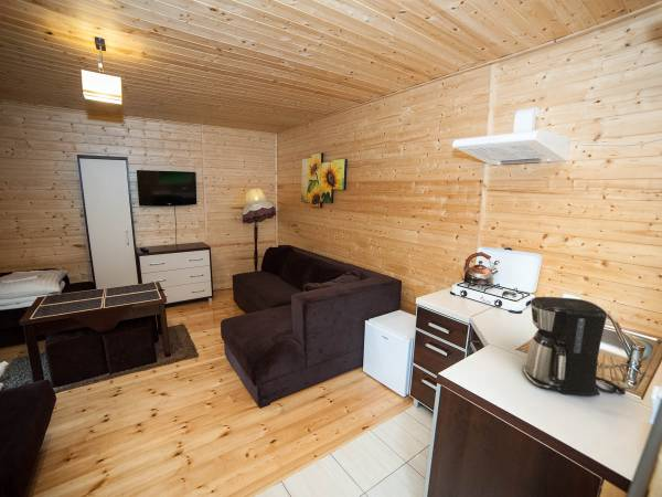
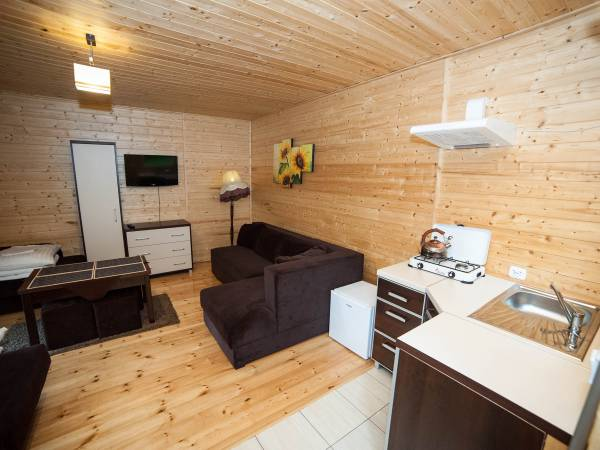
- coffee maker (575, 347)
